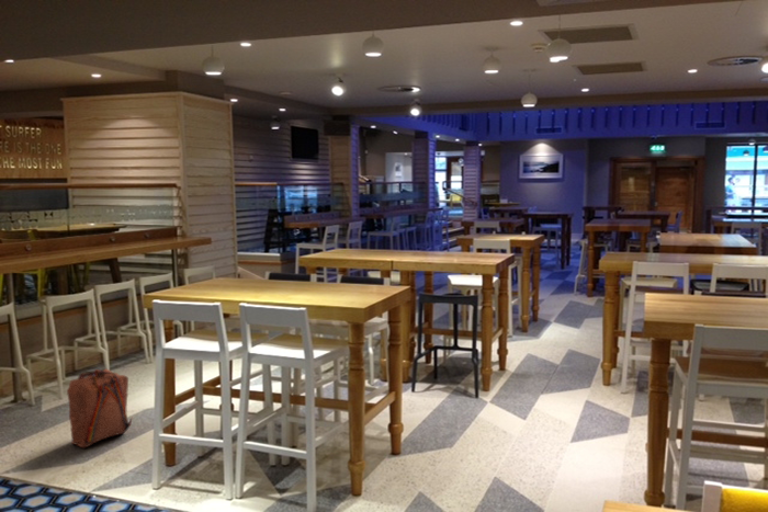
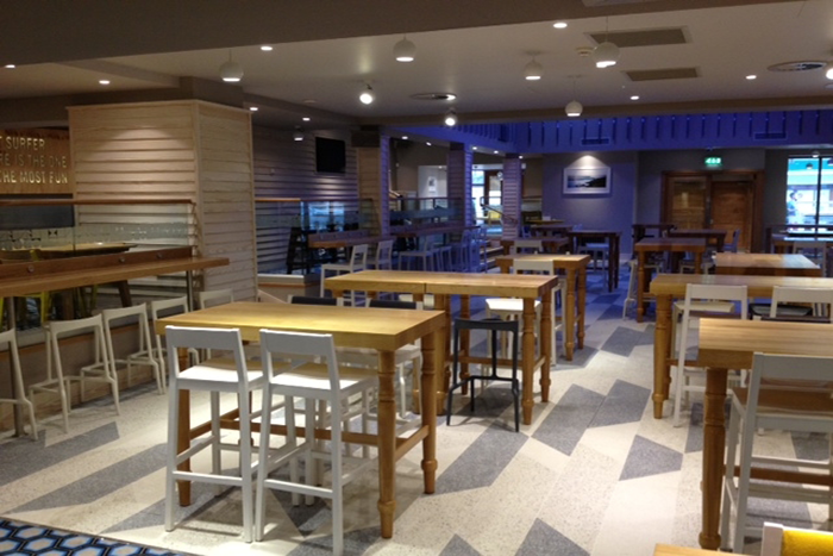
- backpack (100, 405)
